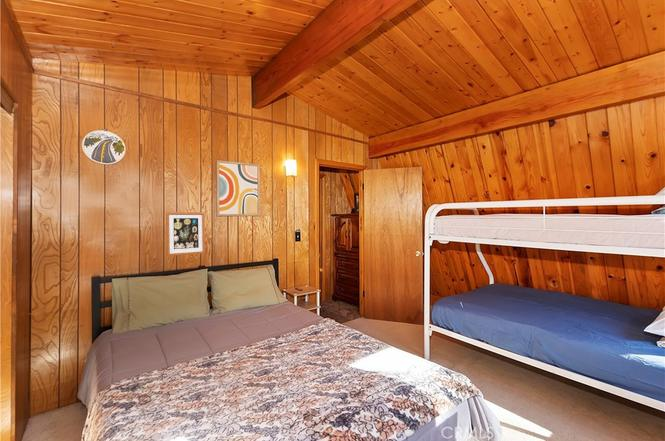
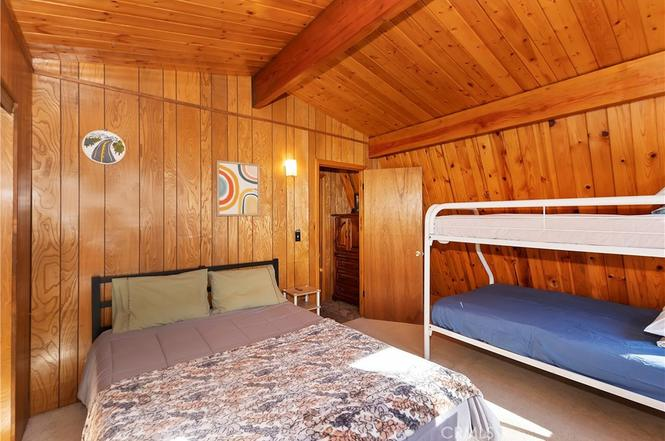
- wall art (186, 233)
